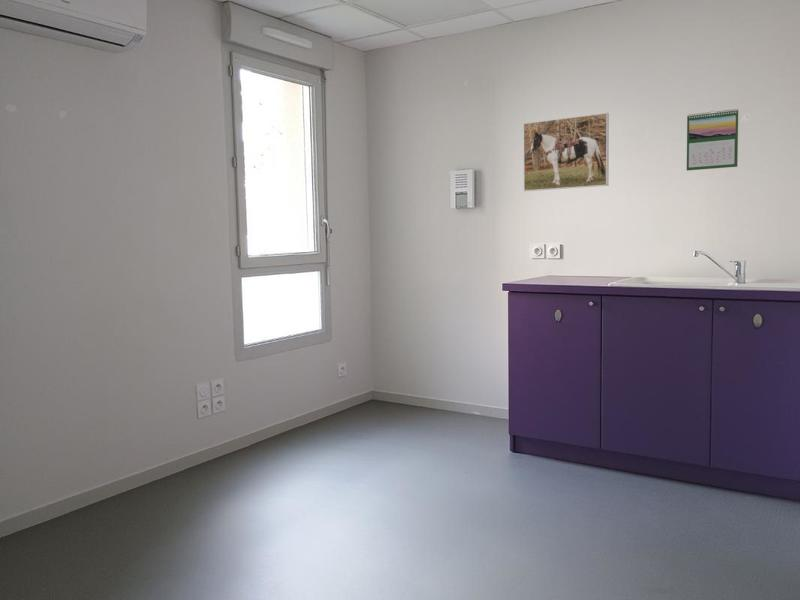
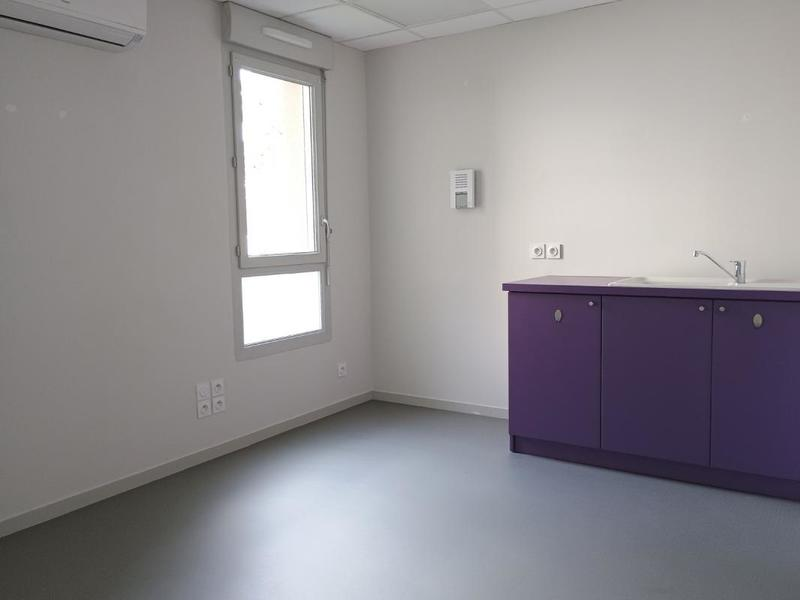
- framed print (564, 153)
- calendar (711, 139)
